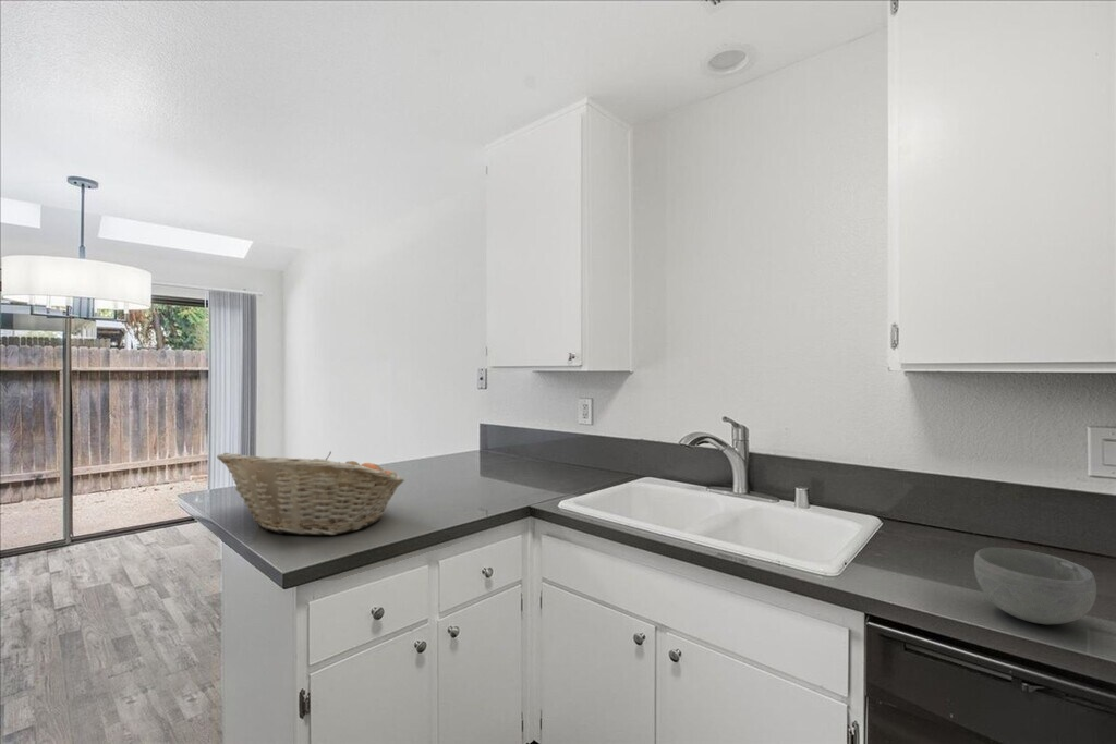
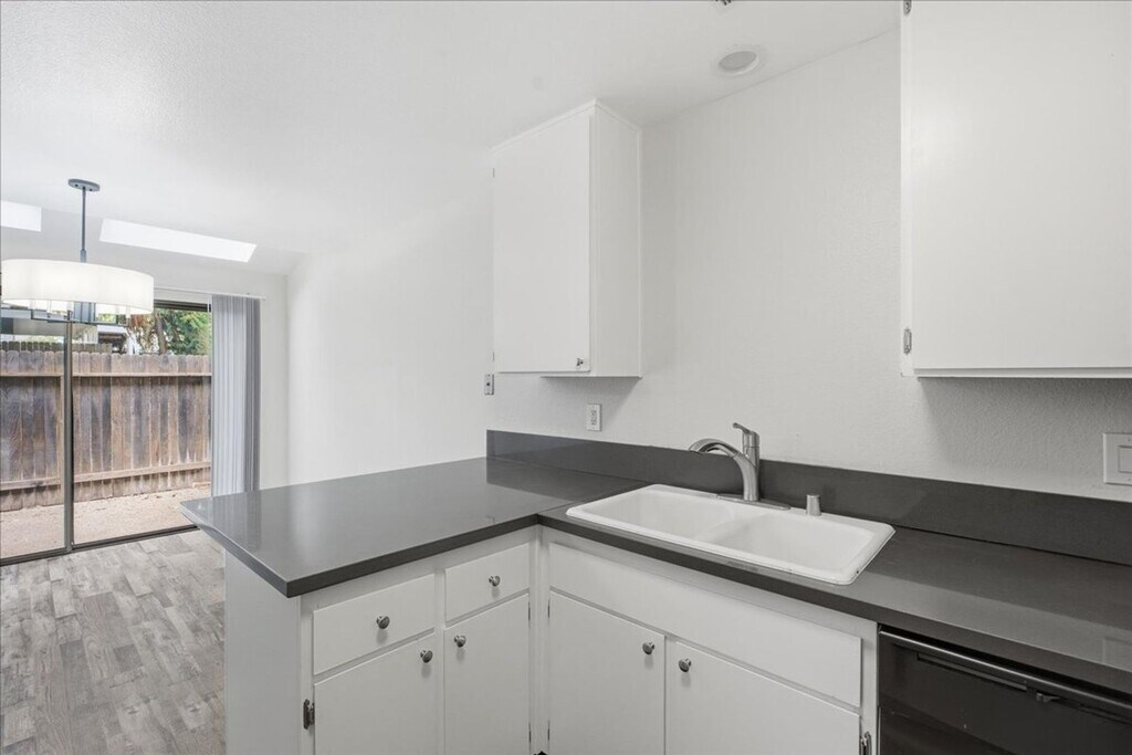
- bowl (1031, 589)
- fruit basket (314, 484)
